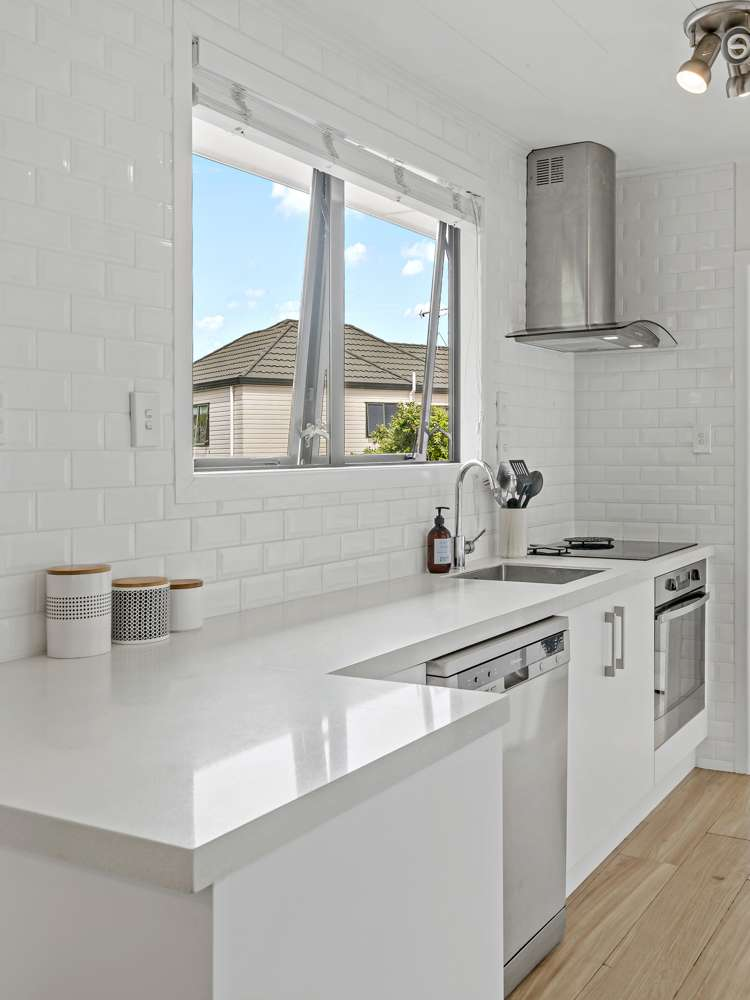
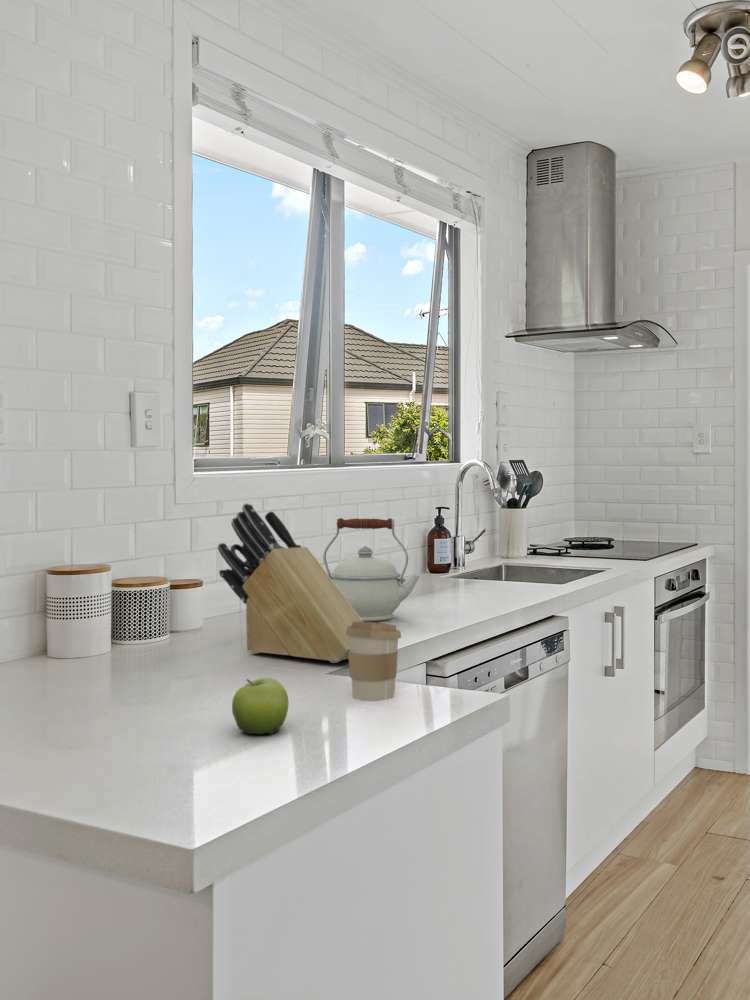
+ coffee cup (373, 659)
+ fruit (260, 705)
+ knife block (294, 578)
+ kettle (371, 568)
